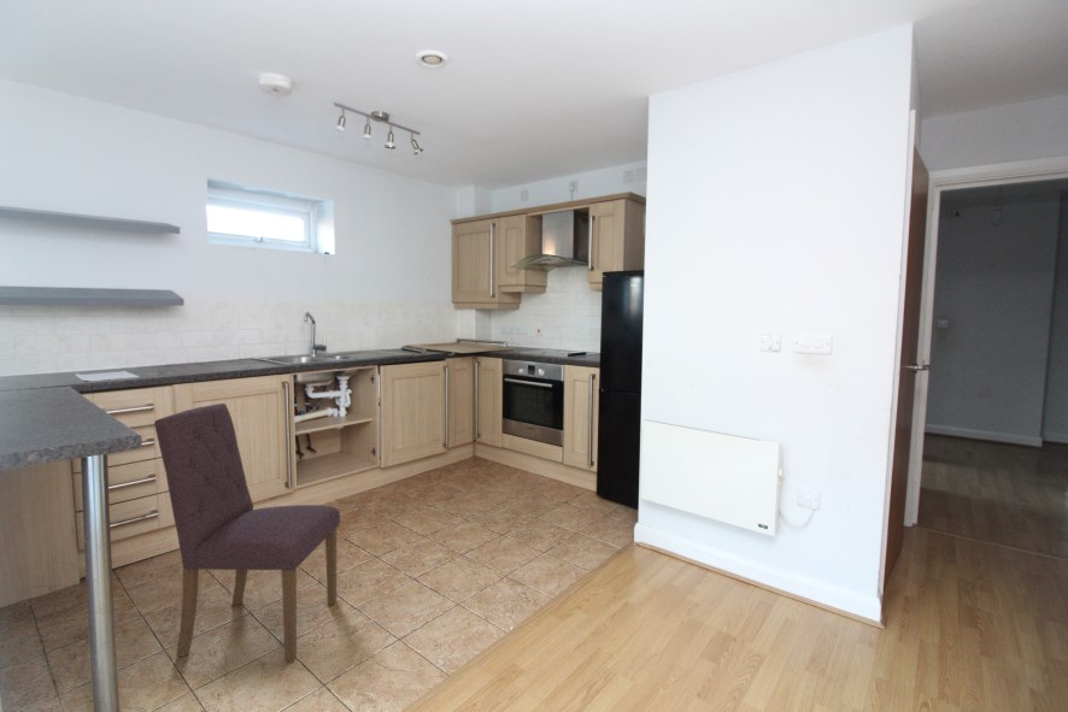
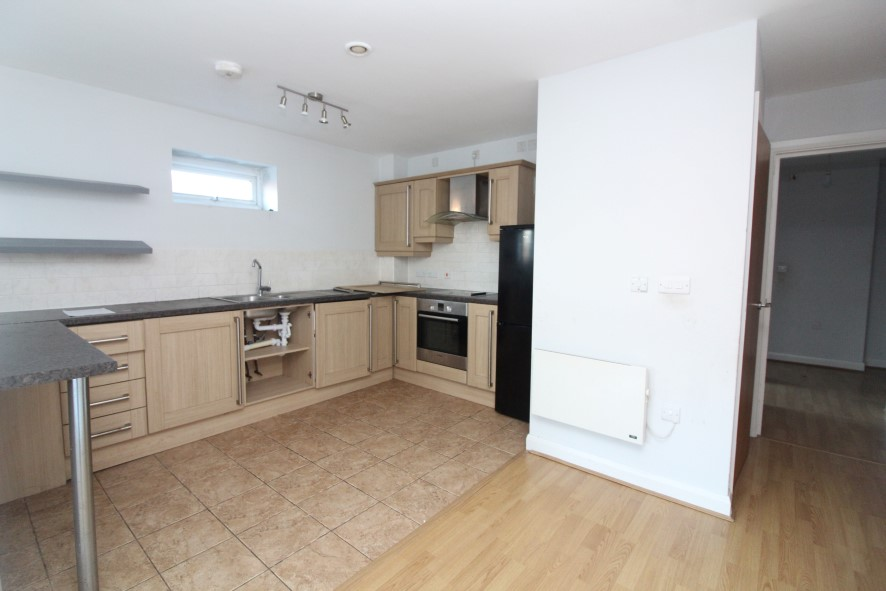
- dining chair (256, 519)
